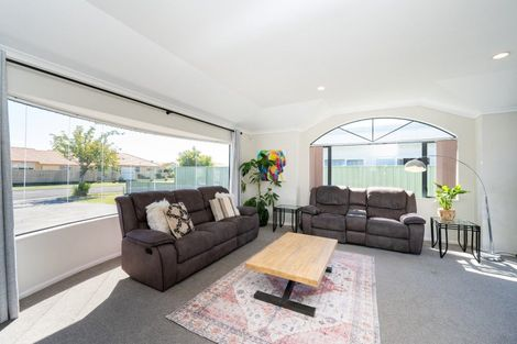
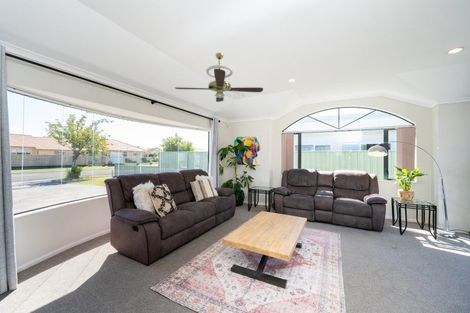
+ ceiling fan (219, 78)
